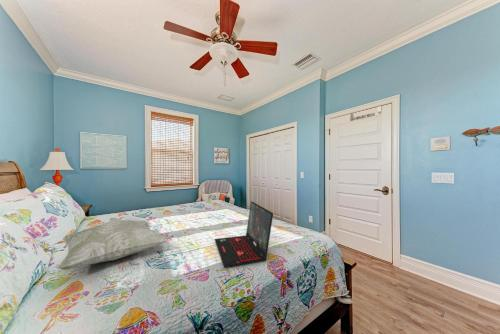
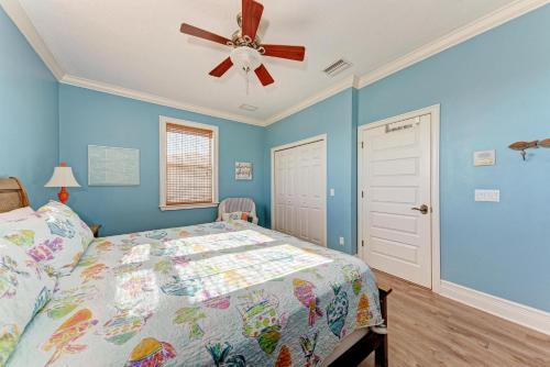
- decorative pillow (115, 239)
- laptop (247, 228)
